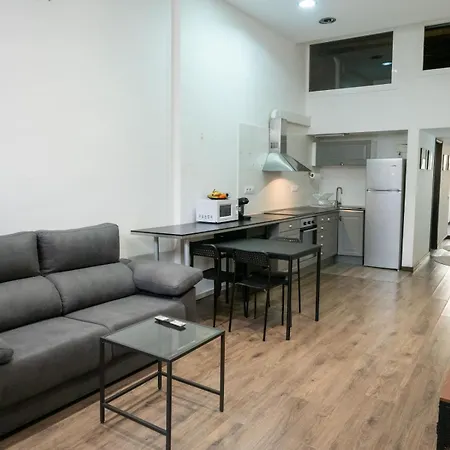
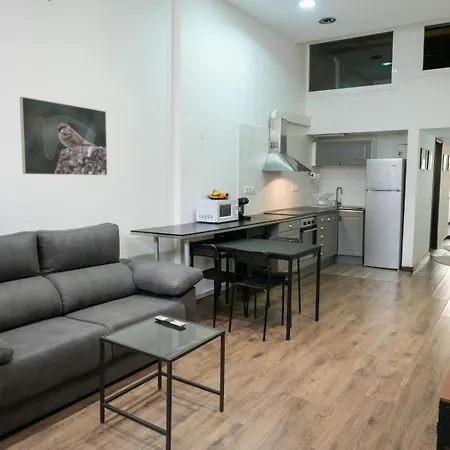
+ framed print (67, 140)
